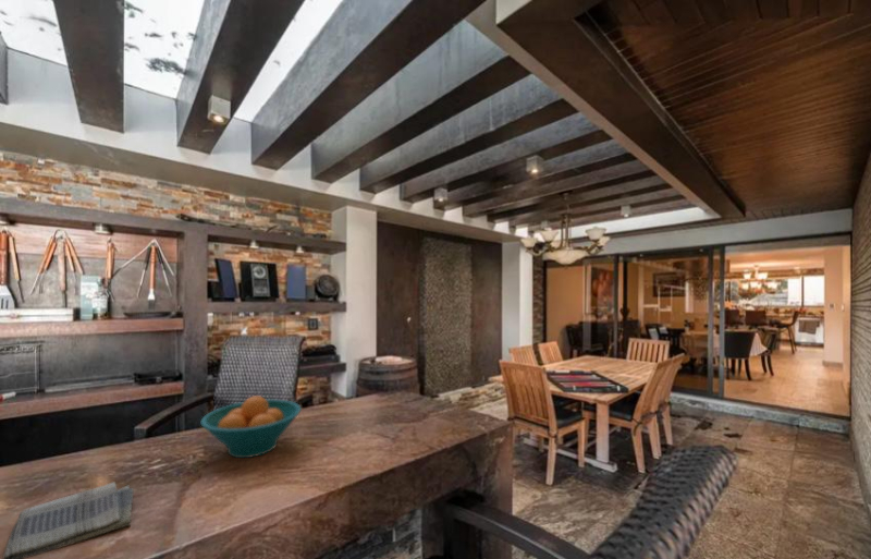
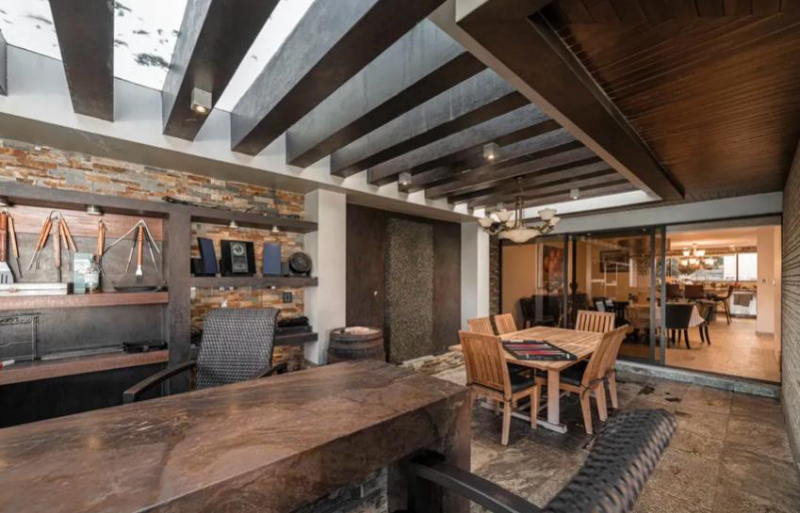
- dish towel (76, 514)
- fruit bowl (253, 423)
